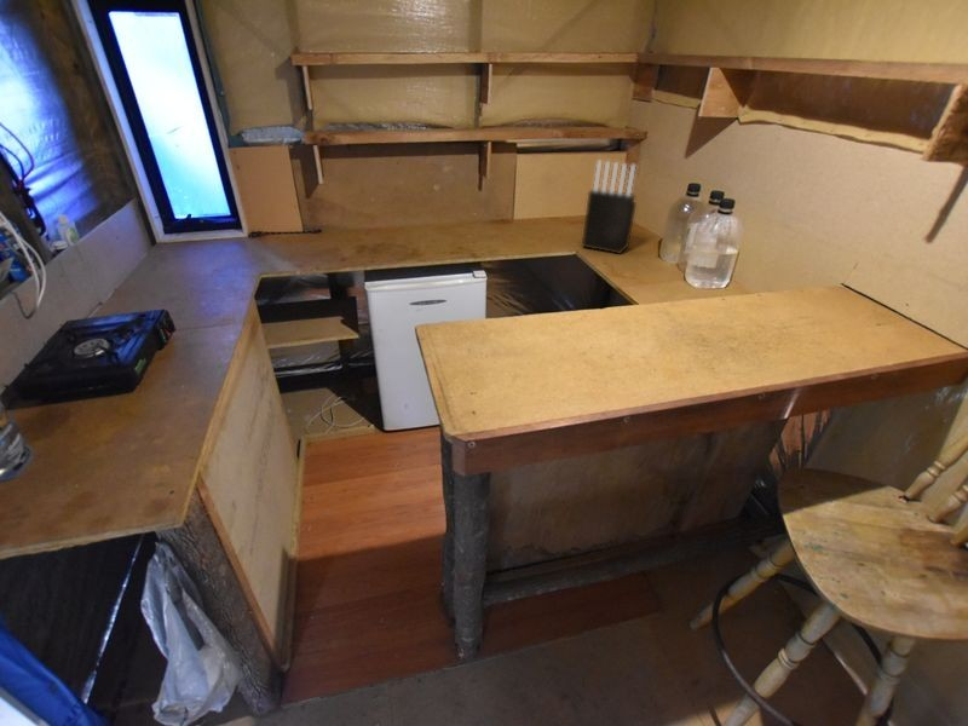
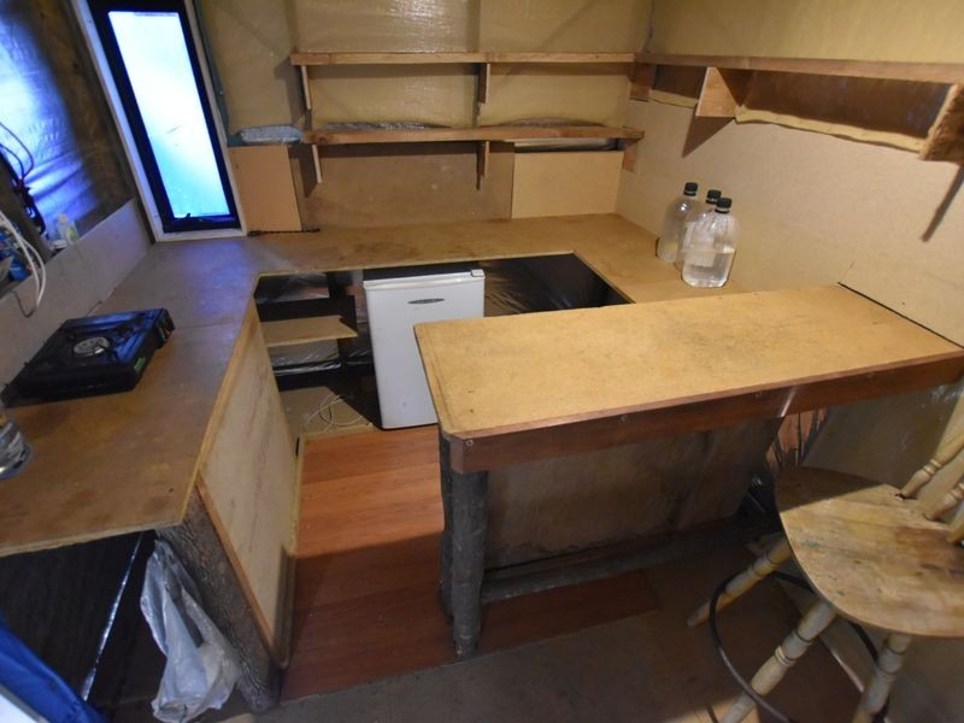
- knife block (611, 206)
